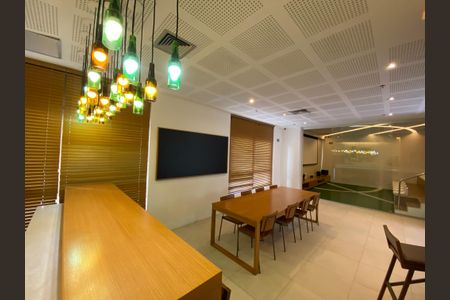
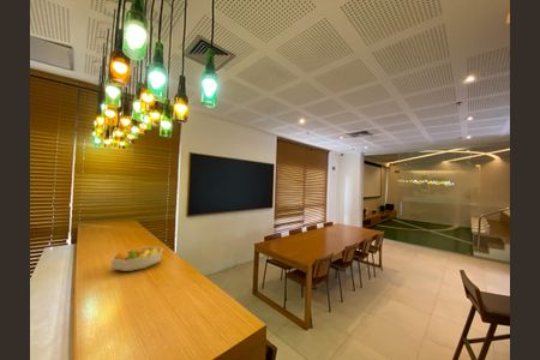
+ fruit bowl (138, 256)
